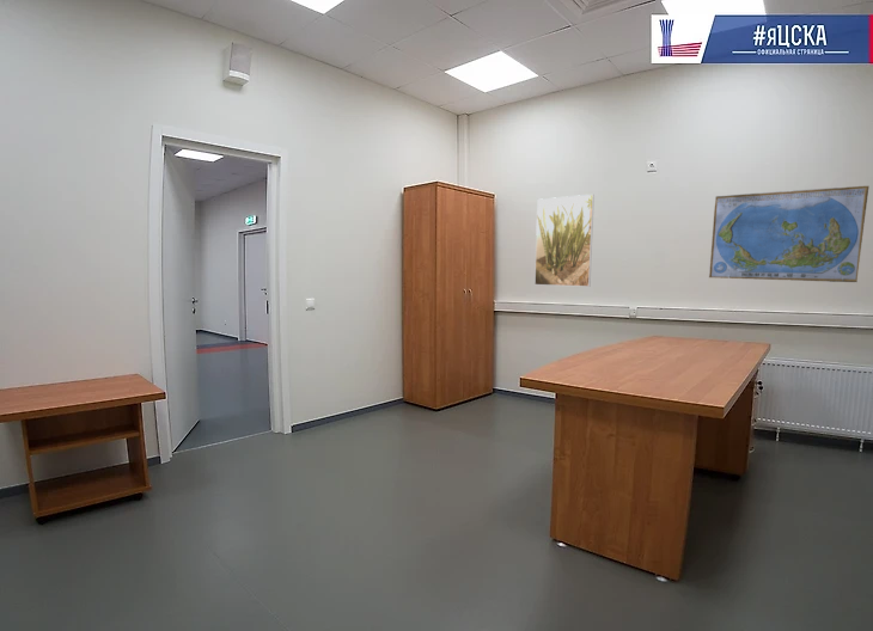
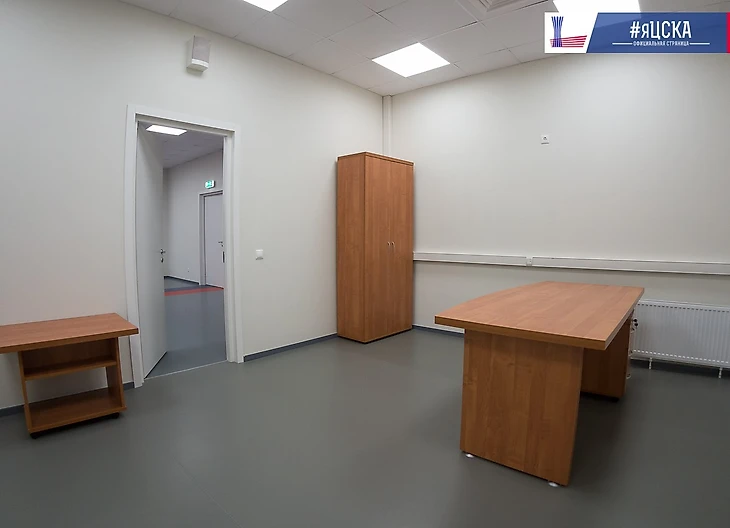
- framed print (562, 241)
- world map (781, 235)
